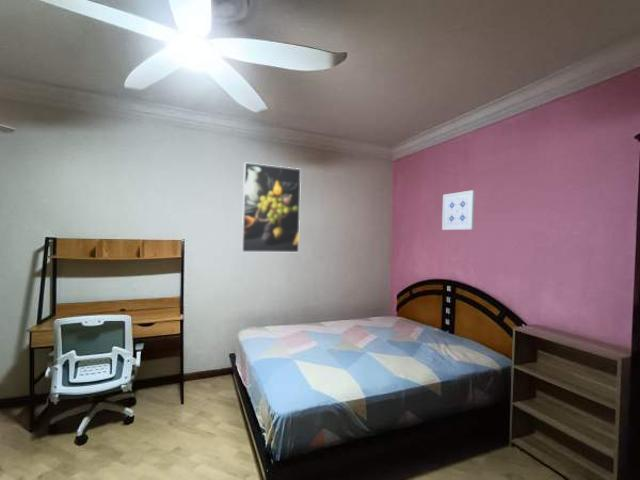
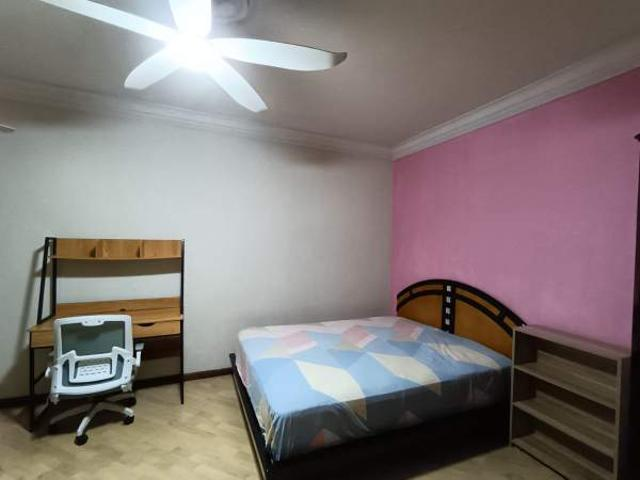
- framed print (272, 209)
- wall art (457, 211)
